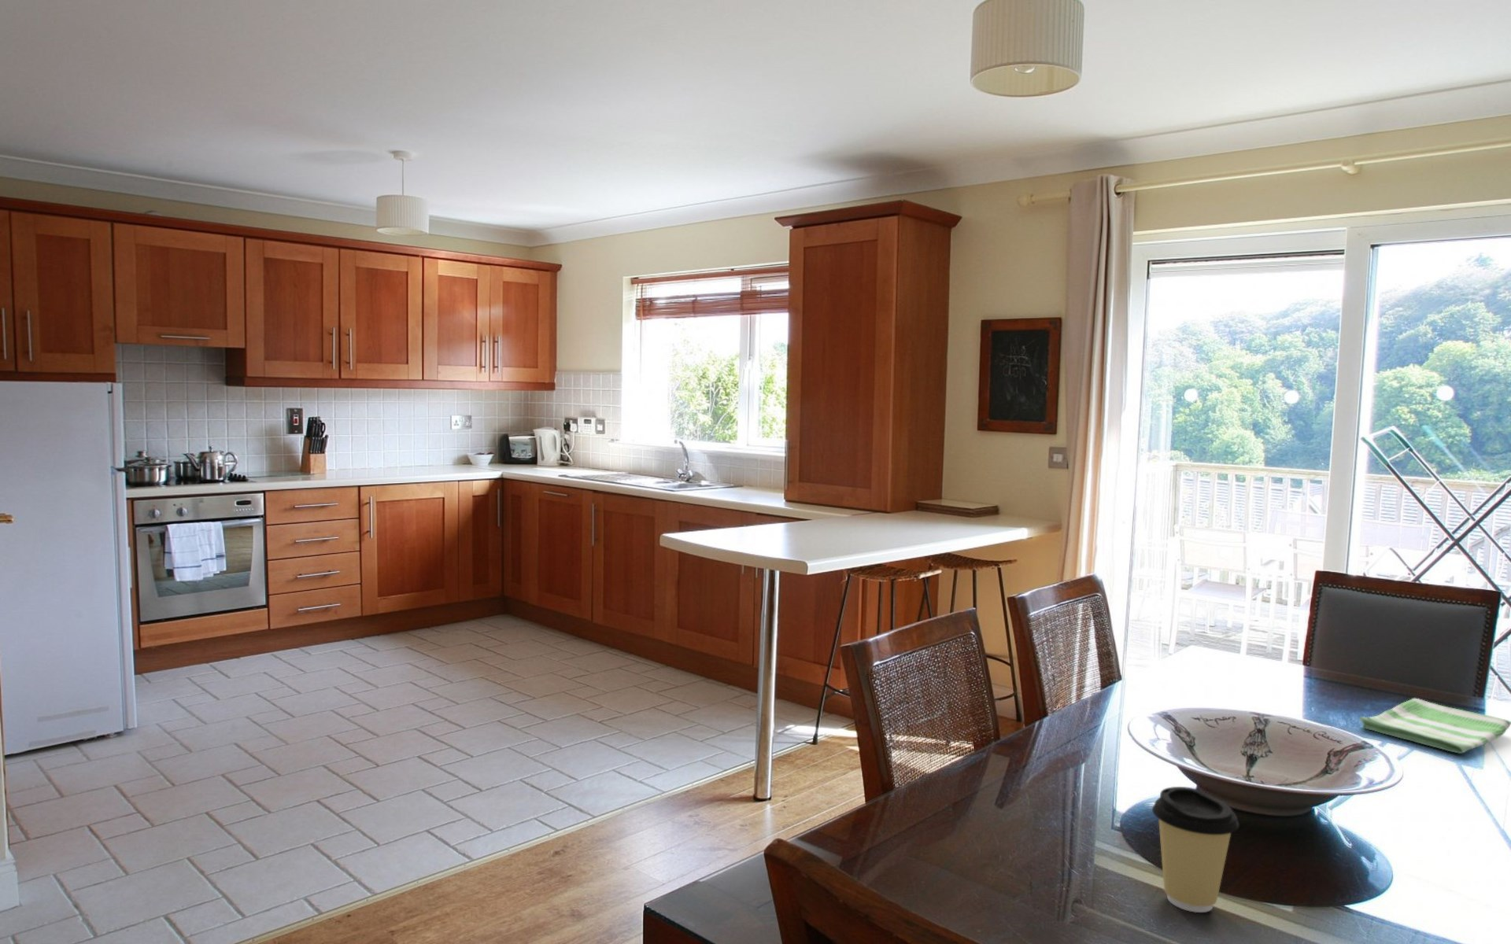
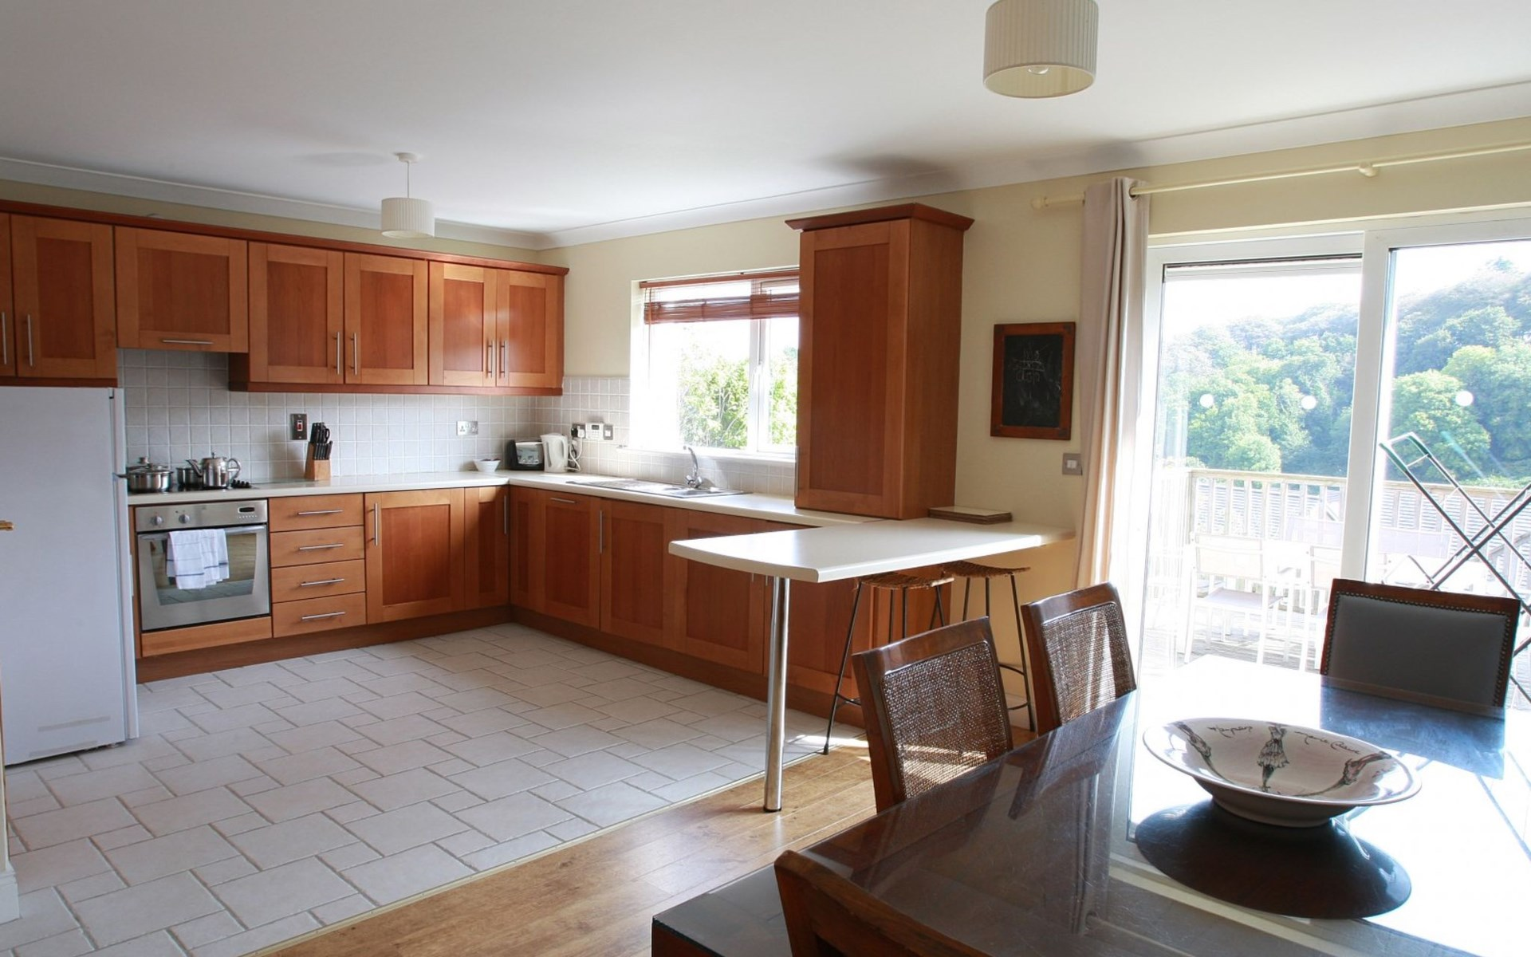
- coffee cup (1192, 850)
- dish towel (1436, 723)
